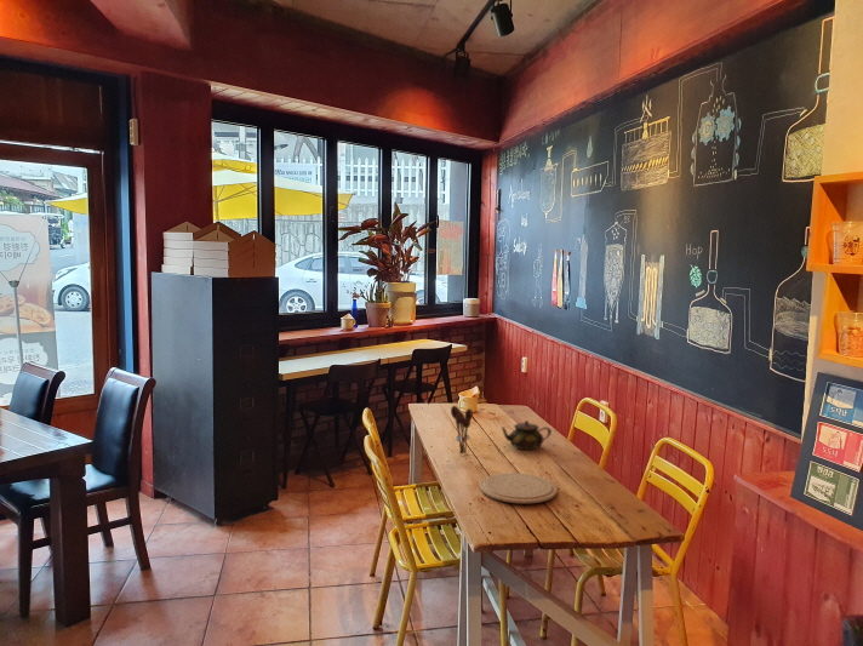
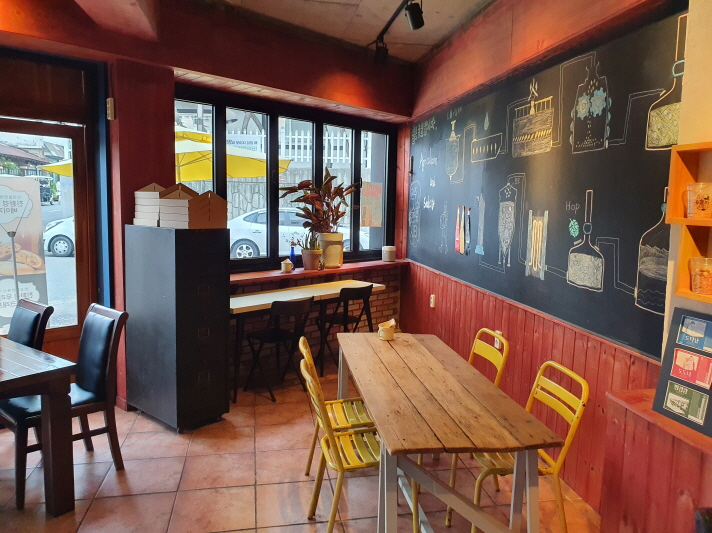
- utensil holder (461, 429)
- teapot (525, 433)
- plate (518, 486)
